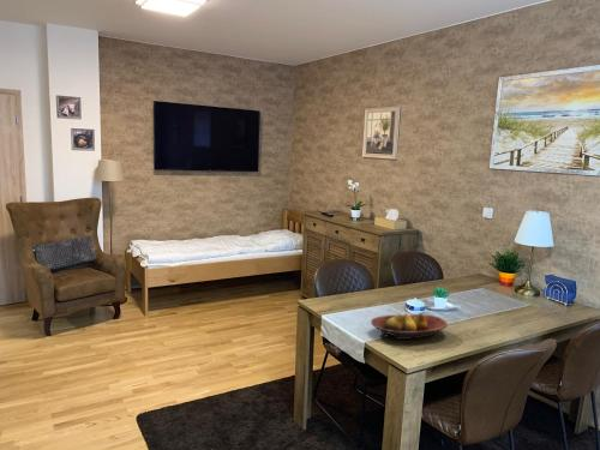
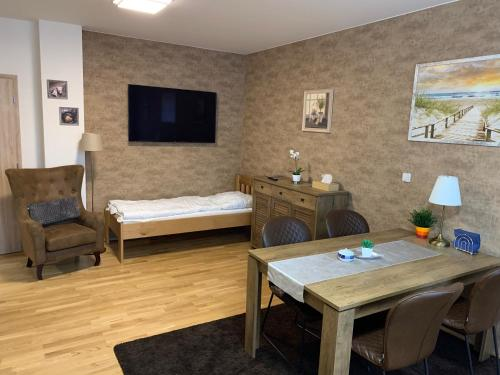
- fruit bowl (409, 323)
